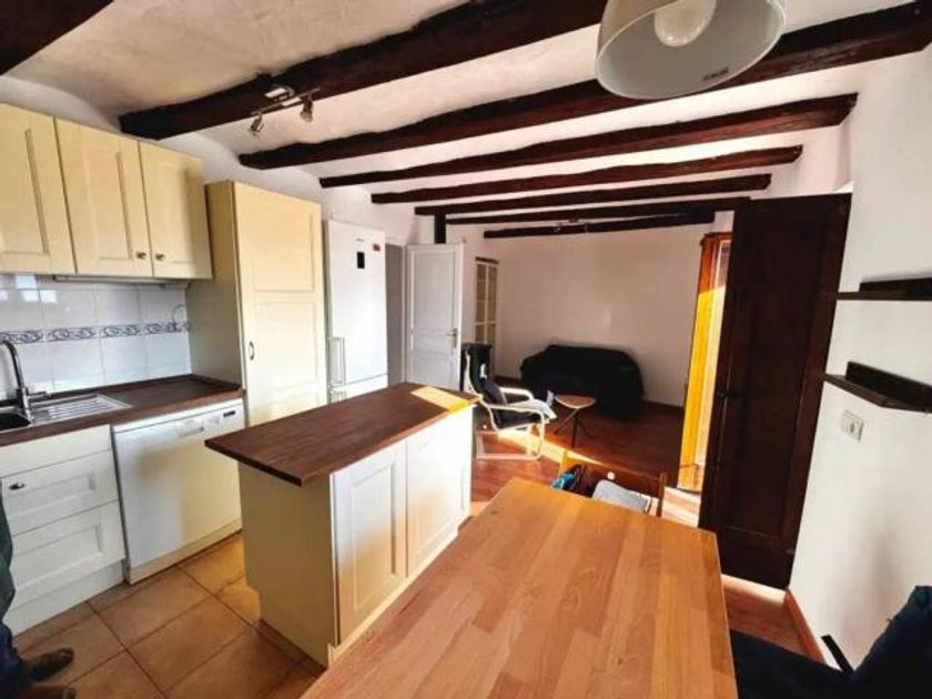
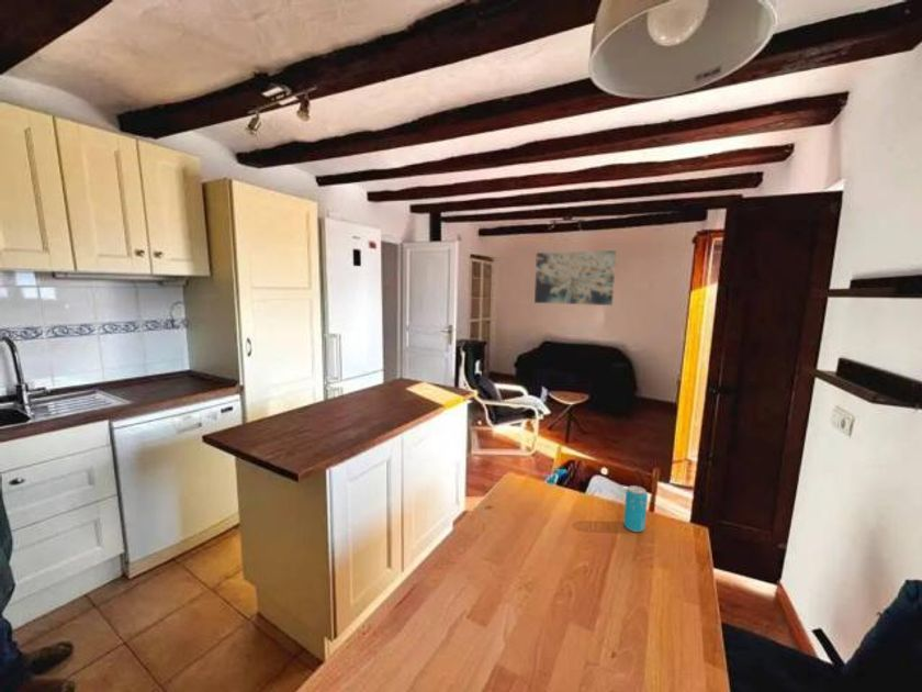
+ beverage can (636, 507)
+ wall art (573, 278)
